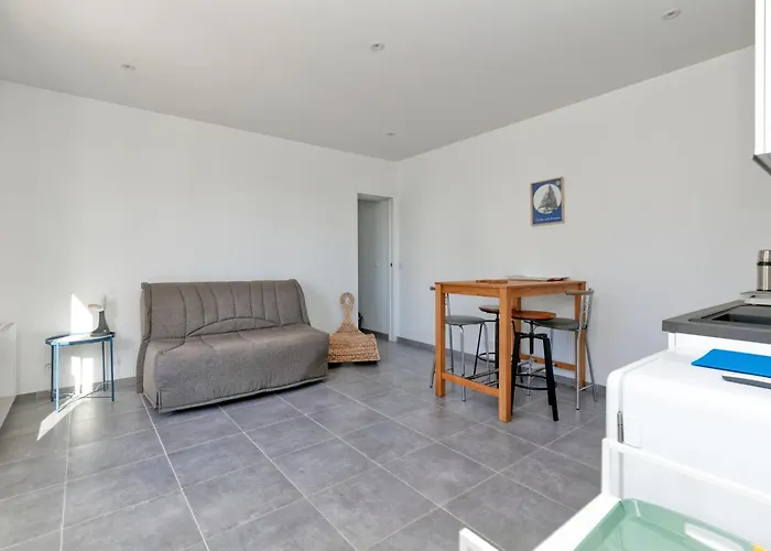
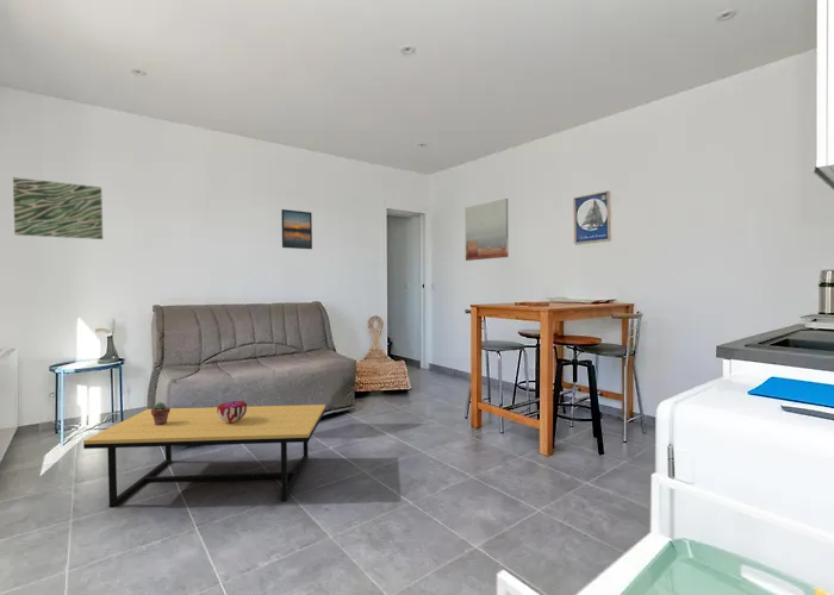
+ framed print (297, 230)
+ decorative bowl (231, 412)
+ potted succulent (160, 412)
+ coffee table (219, 444)
+ wall art (60, 209)
+ wall art (485, 231)
